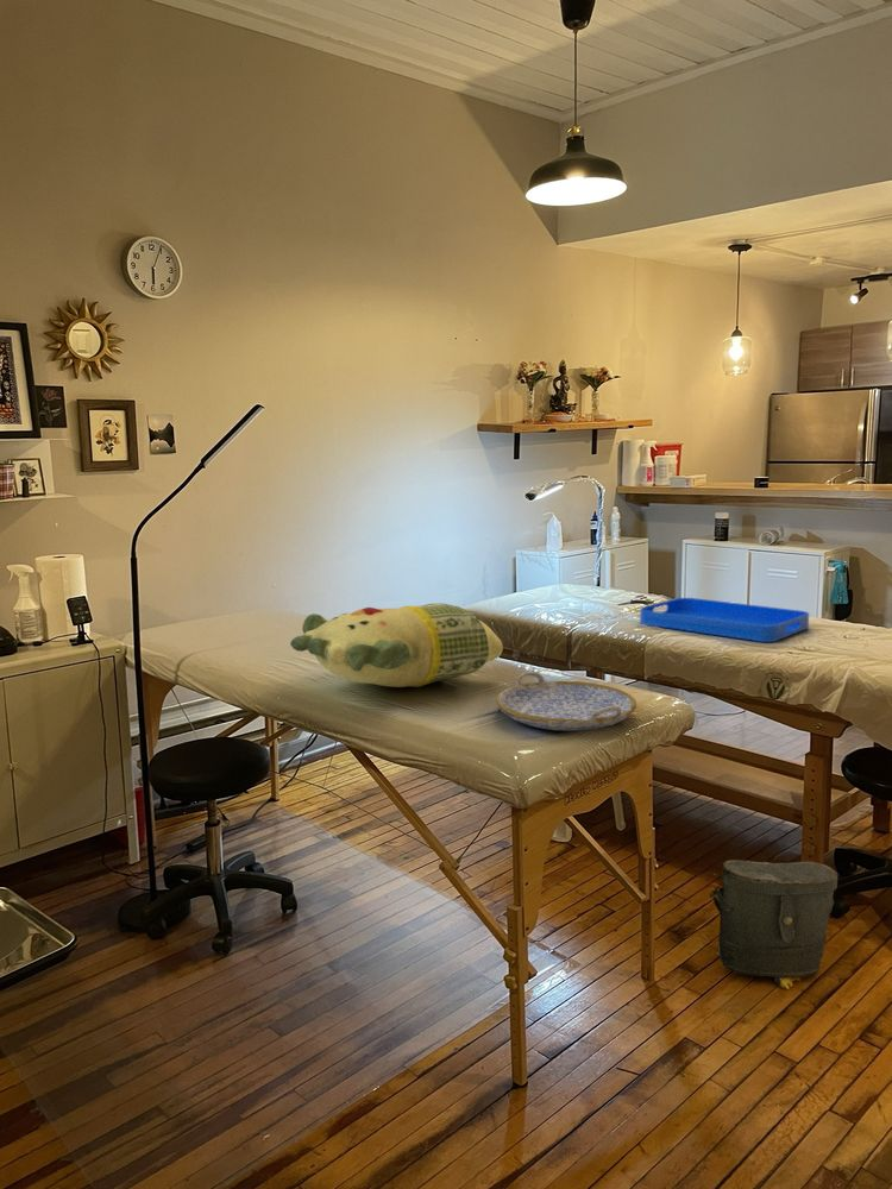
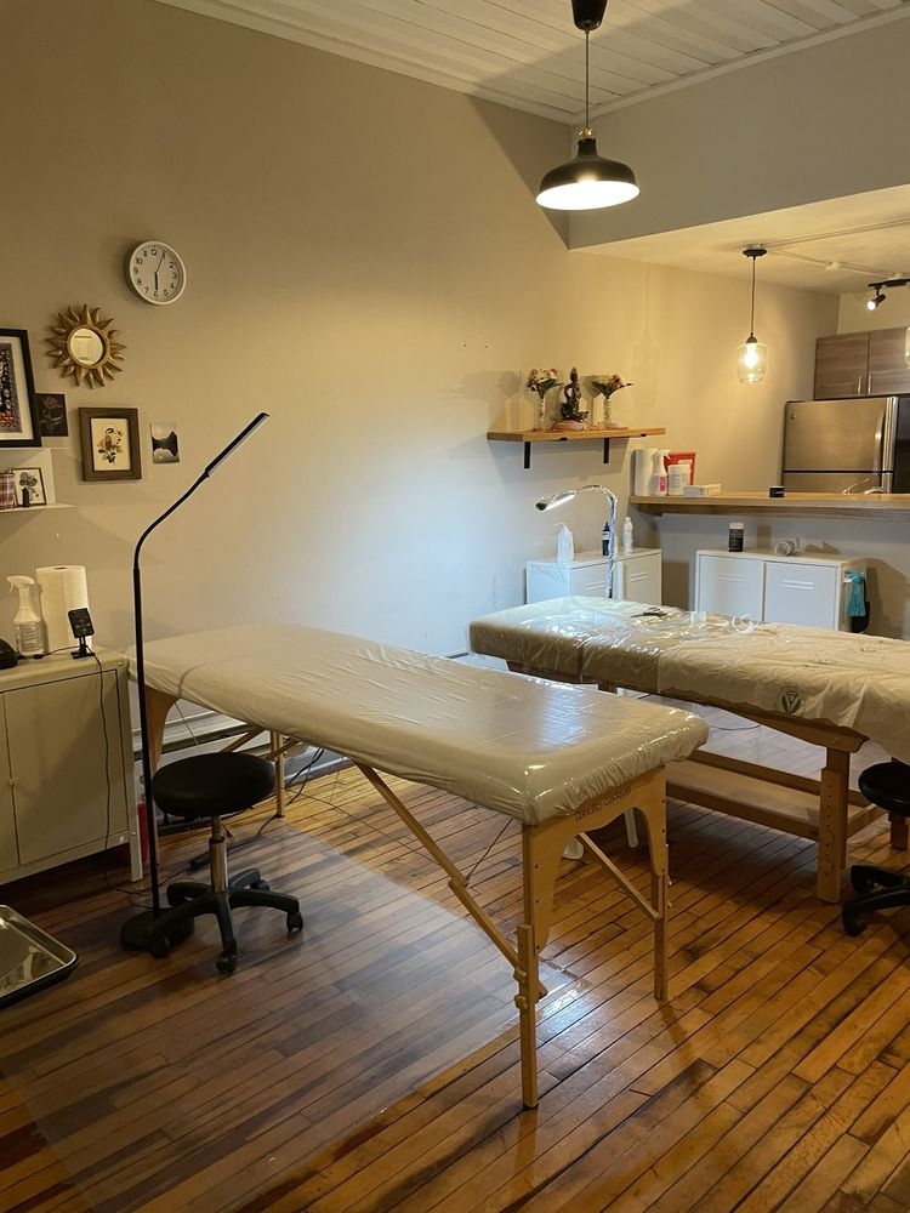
- bag (771, 914)
- serving tray (565, 702)
- serving tray (722, 617)
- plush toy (389, 644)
